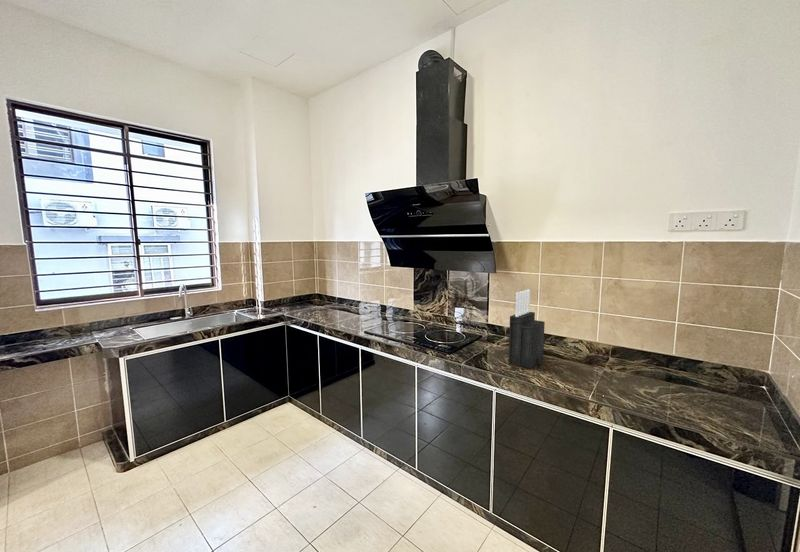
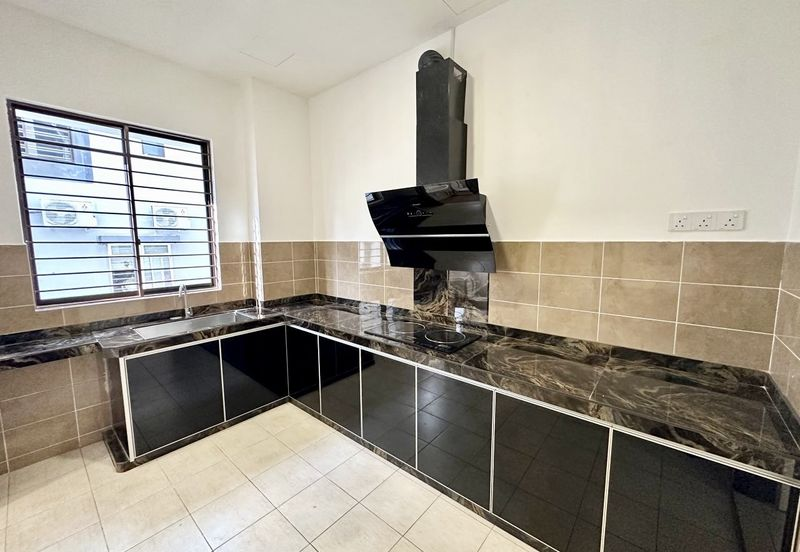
- knife block (529, 327)
